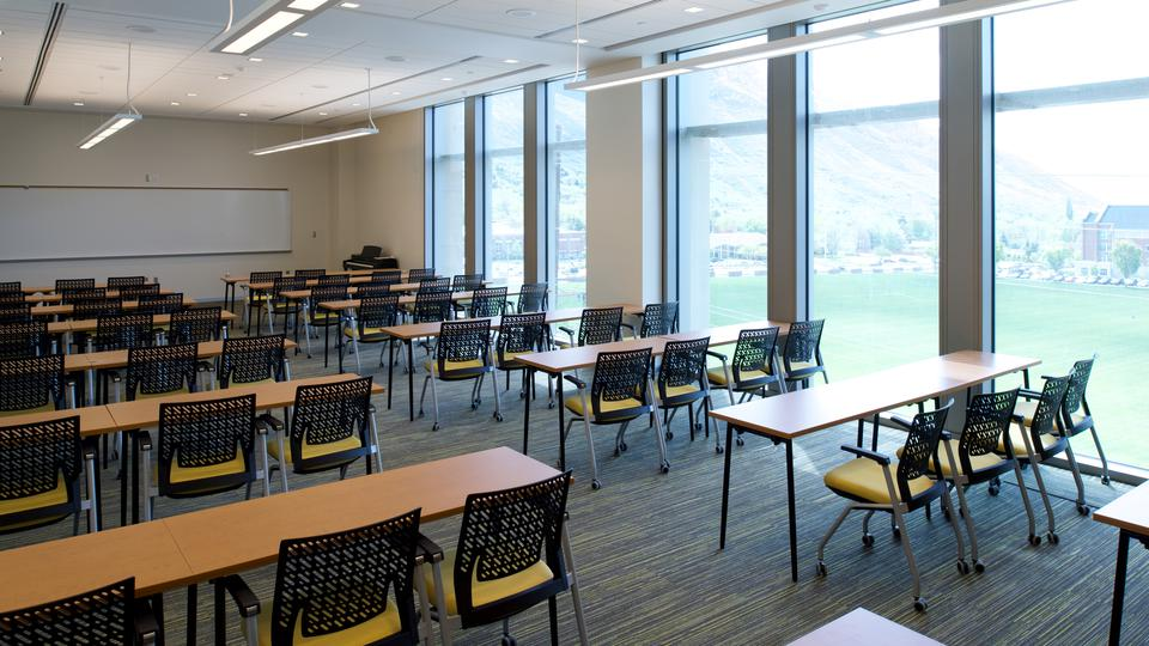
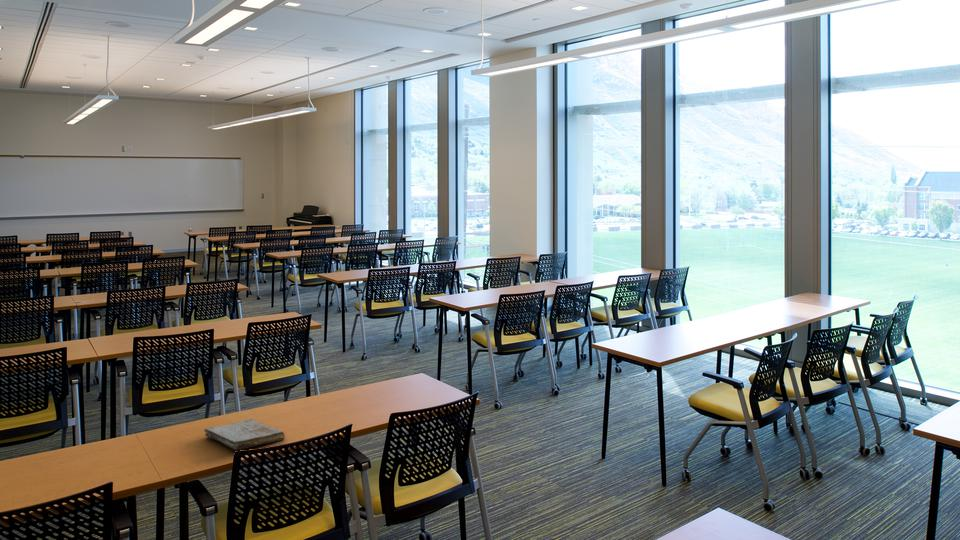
+ book (244, 433)
